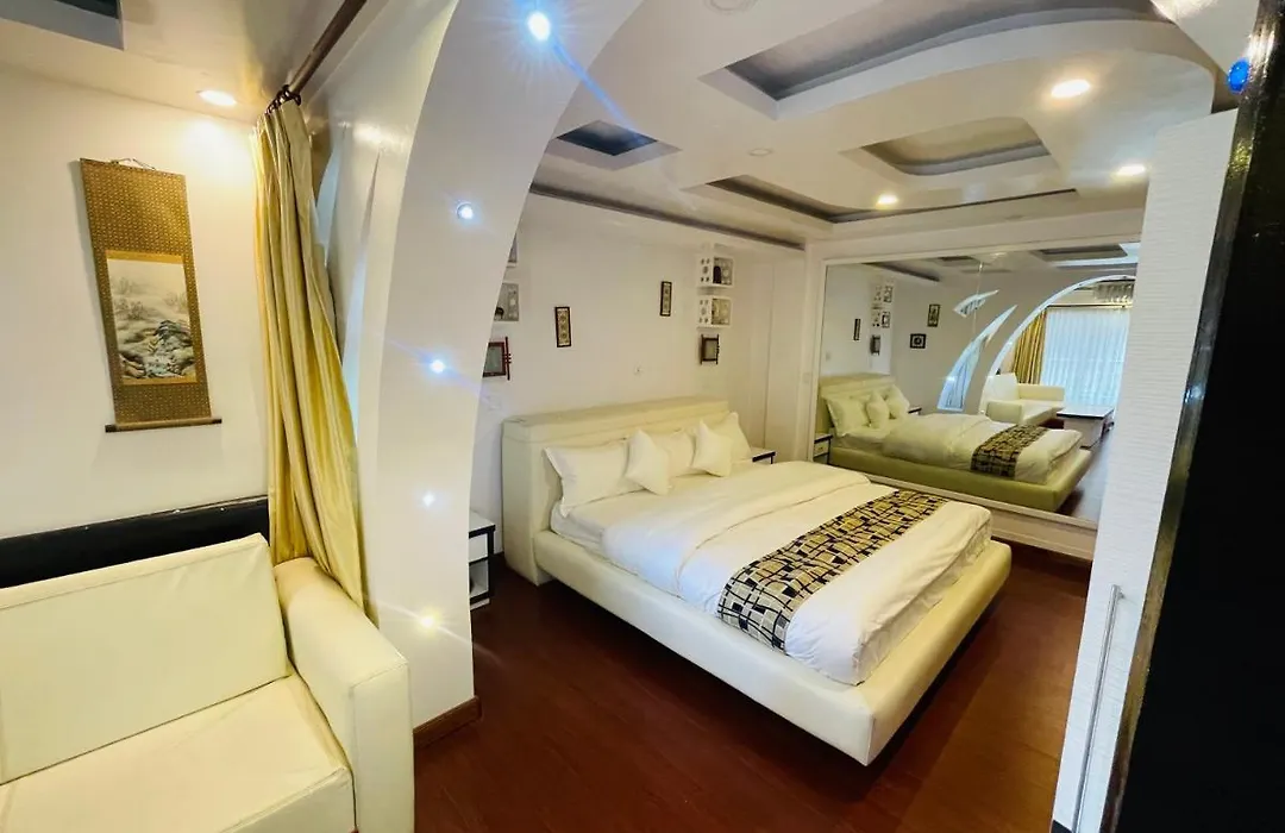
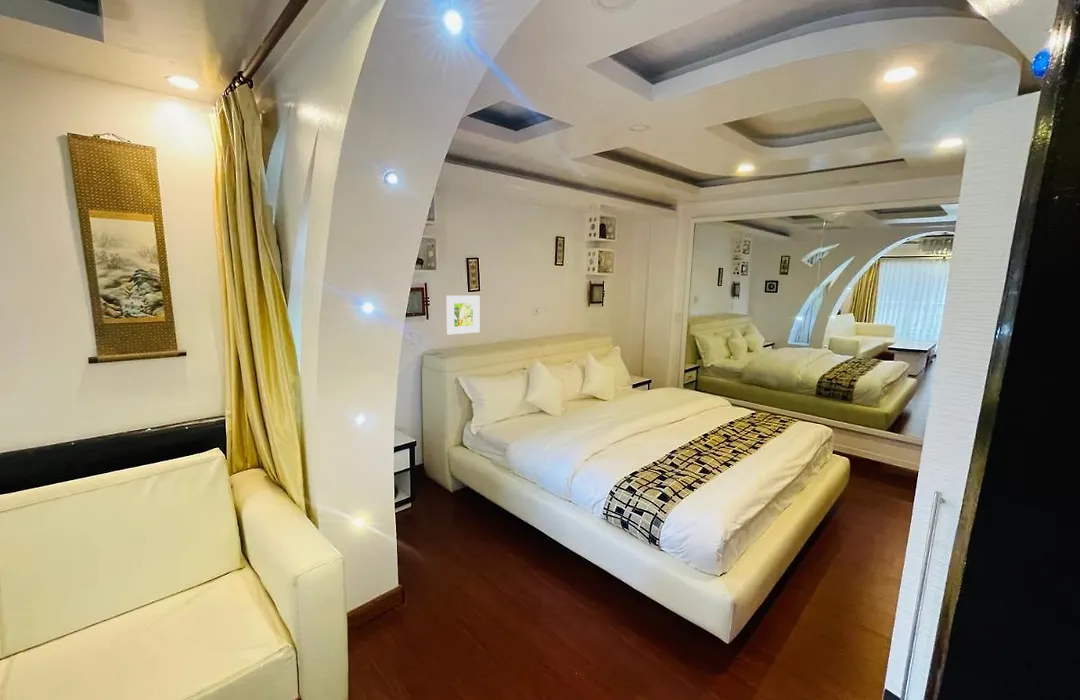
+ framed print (463, 314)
